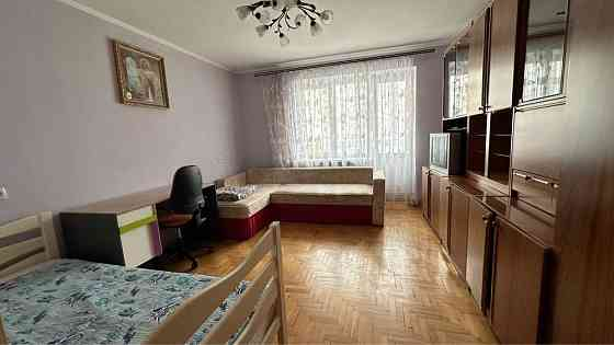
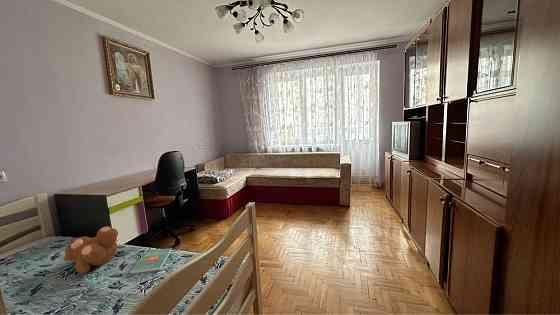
+ book (152, 259)
+ teddy bear (90, 244)
